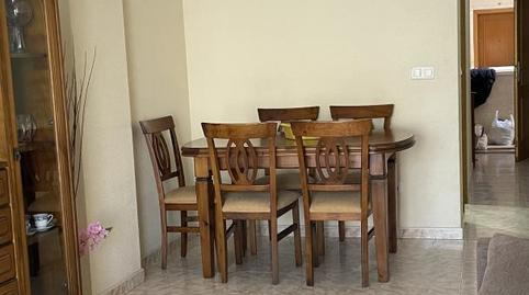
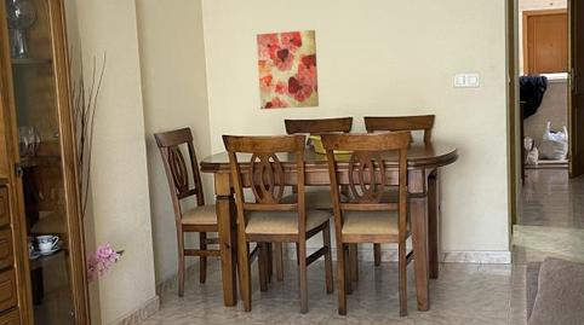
+ wall art (287, 70)
